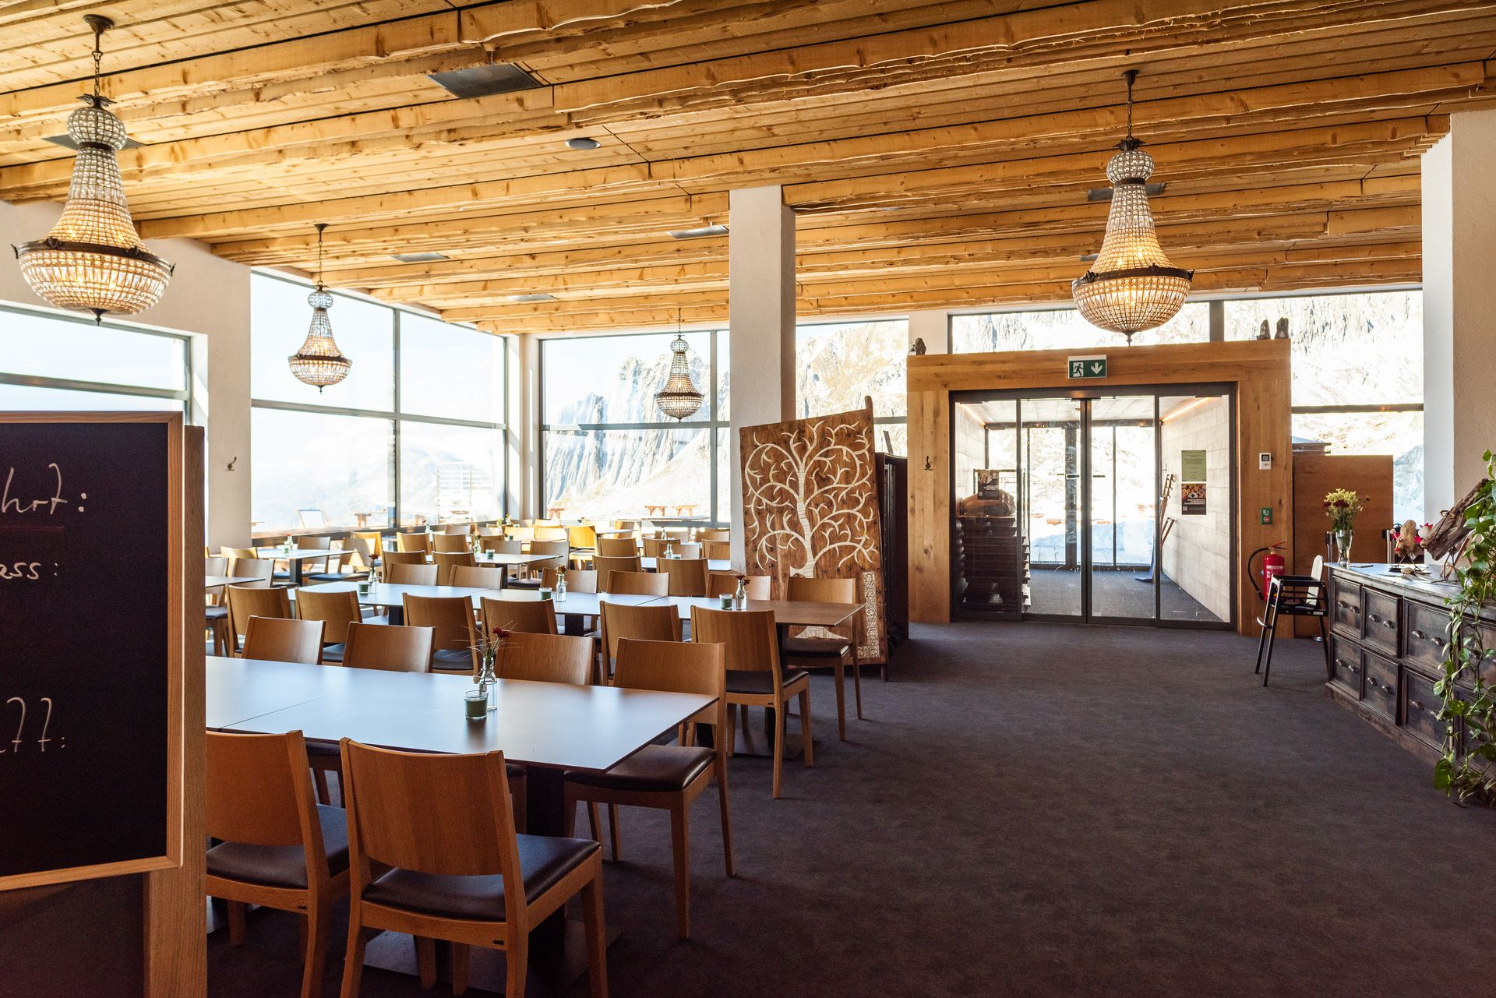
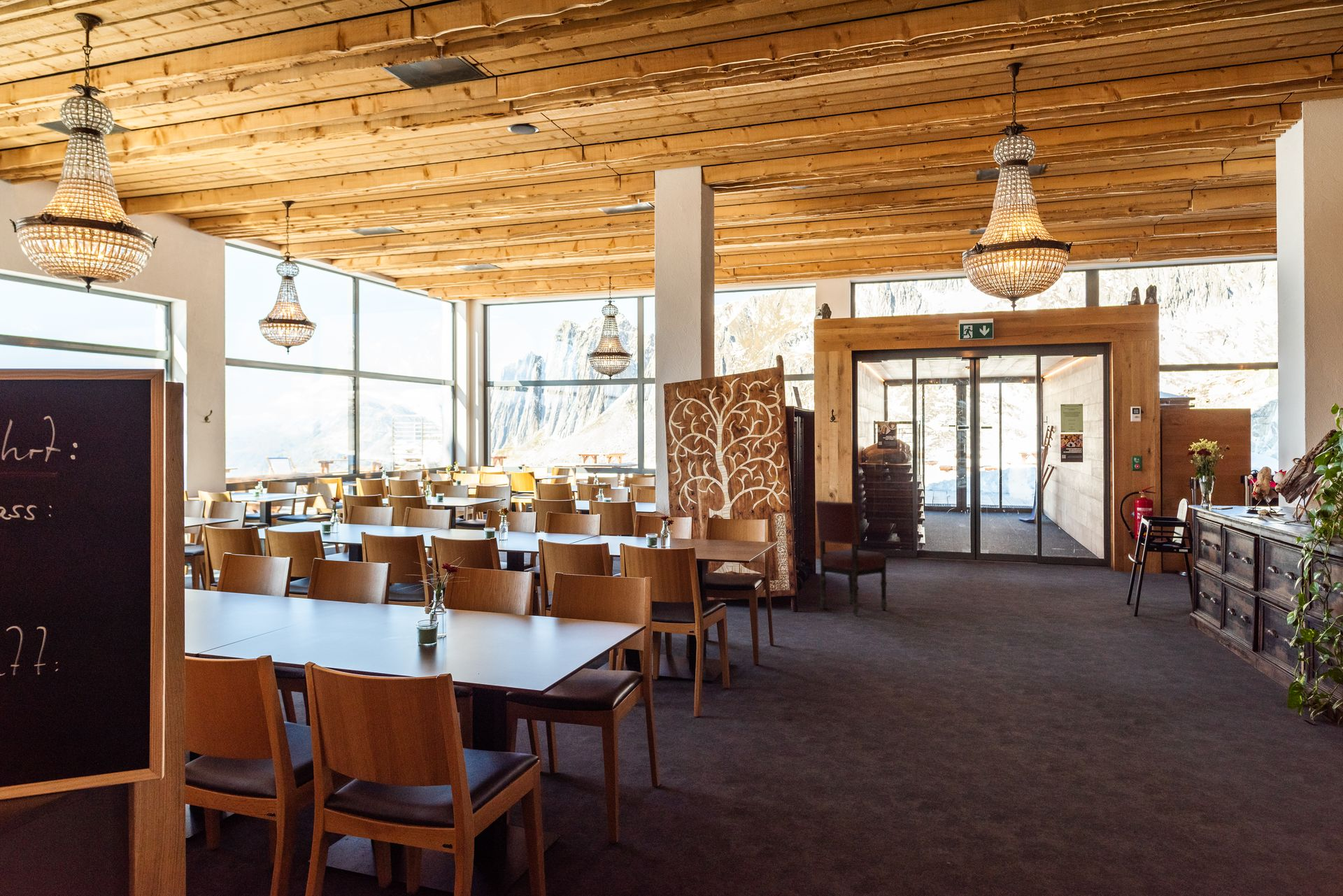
+ dining chair (851, 555)
